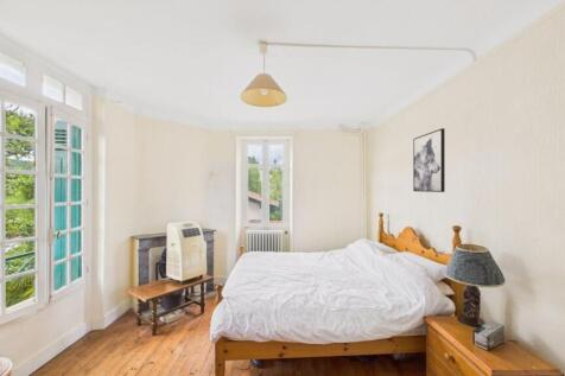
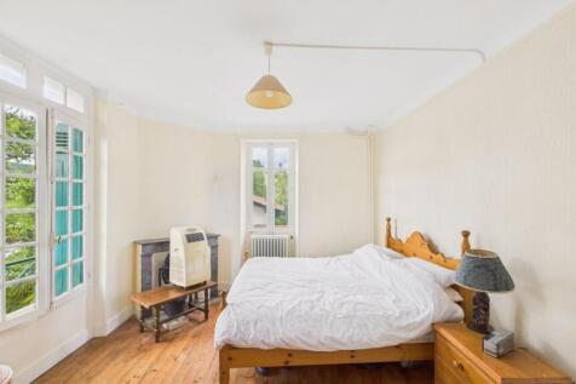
- wall art (427, 162)
